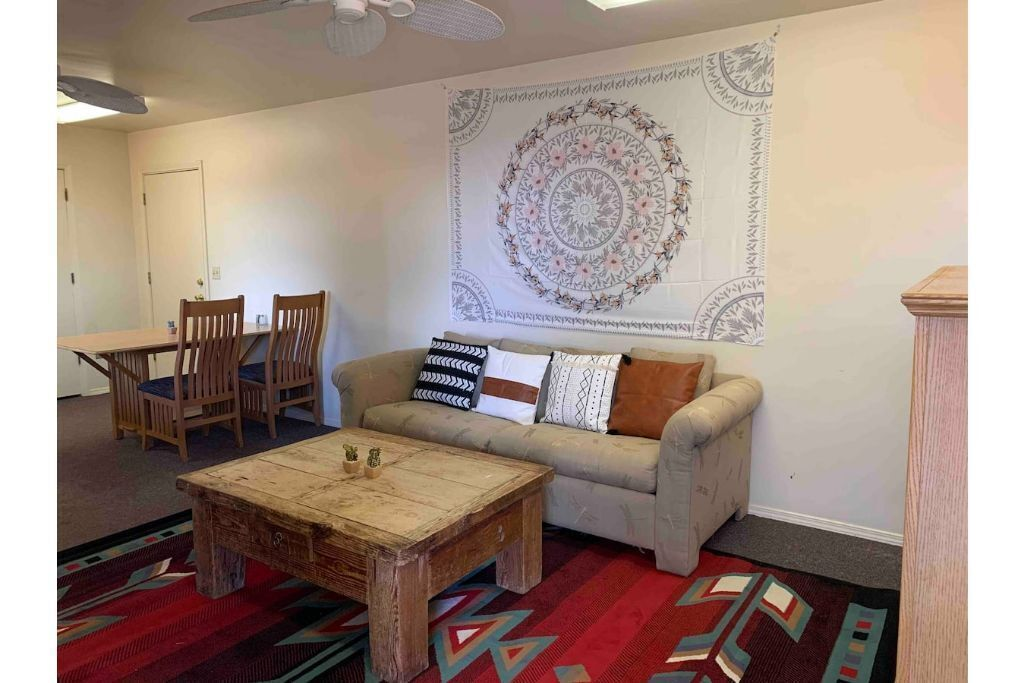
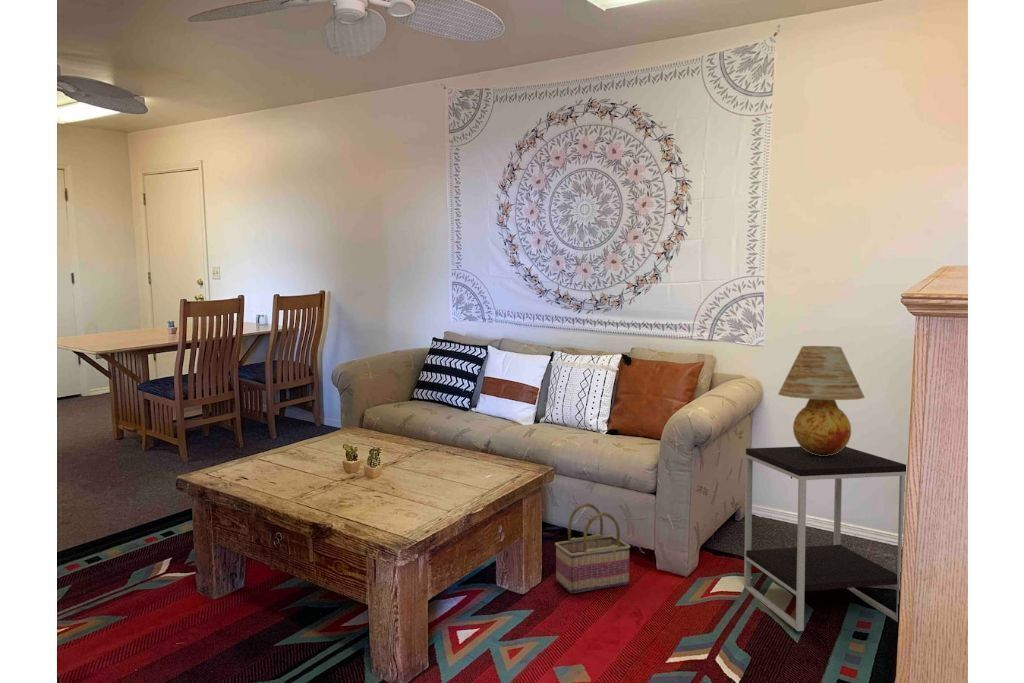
+ side table (834, 530)
+ table lamp (820, 400)
+ basket (592, 545)
